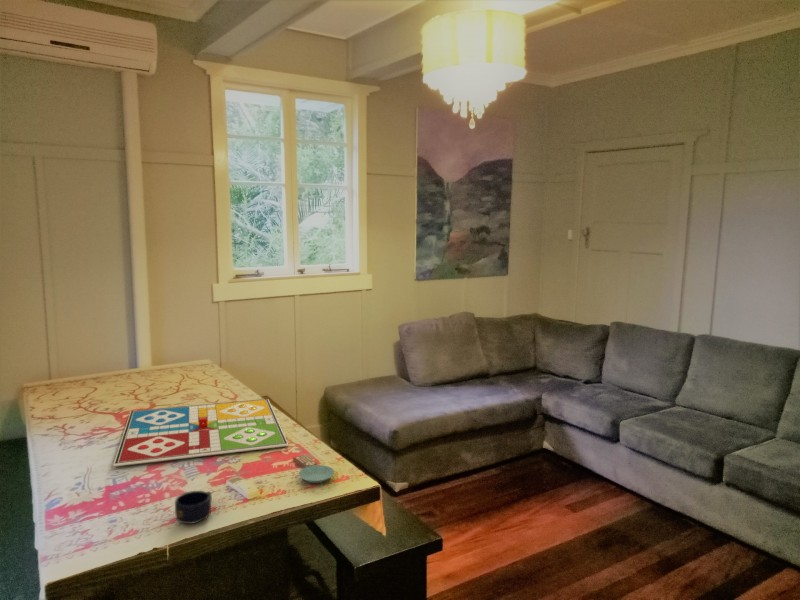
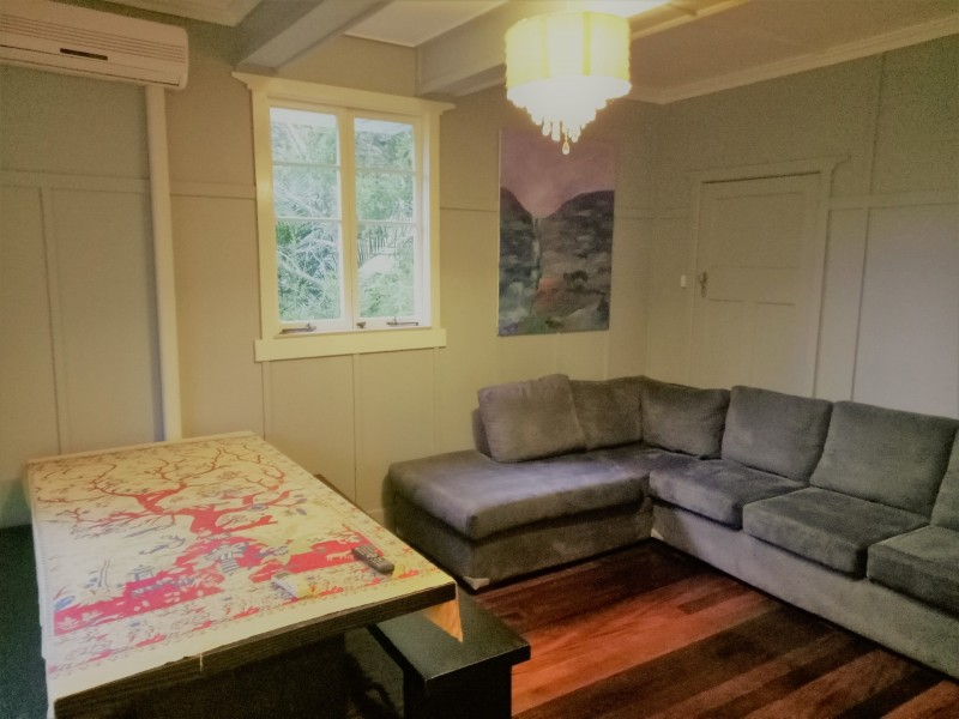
- gameboard (203, 423)
- mug (196, 507)
- saucer (316, 475)
